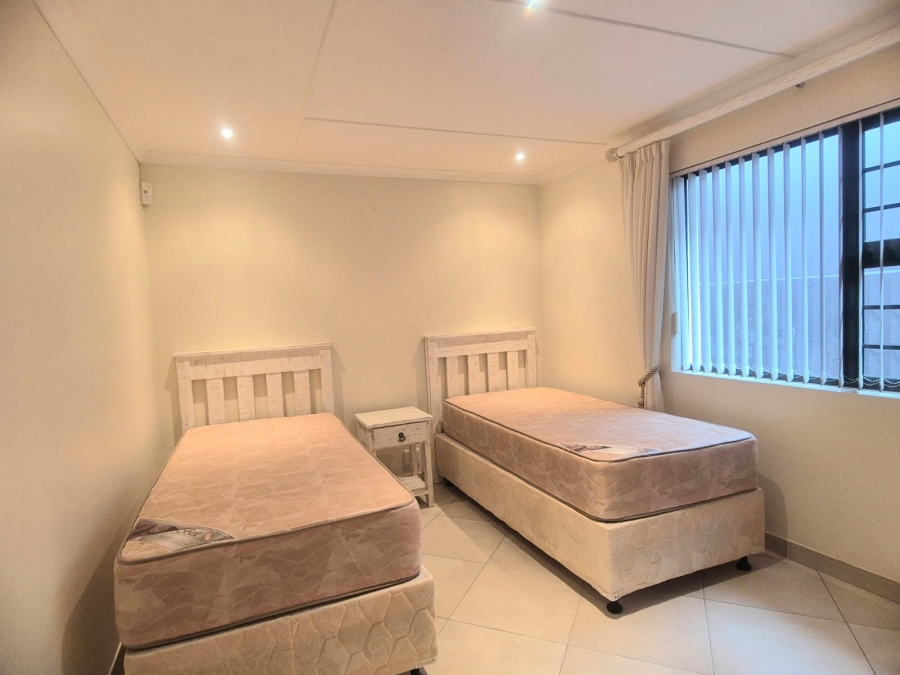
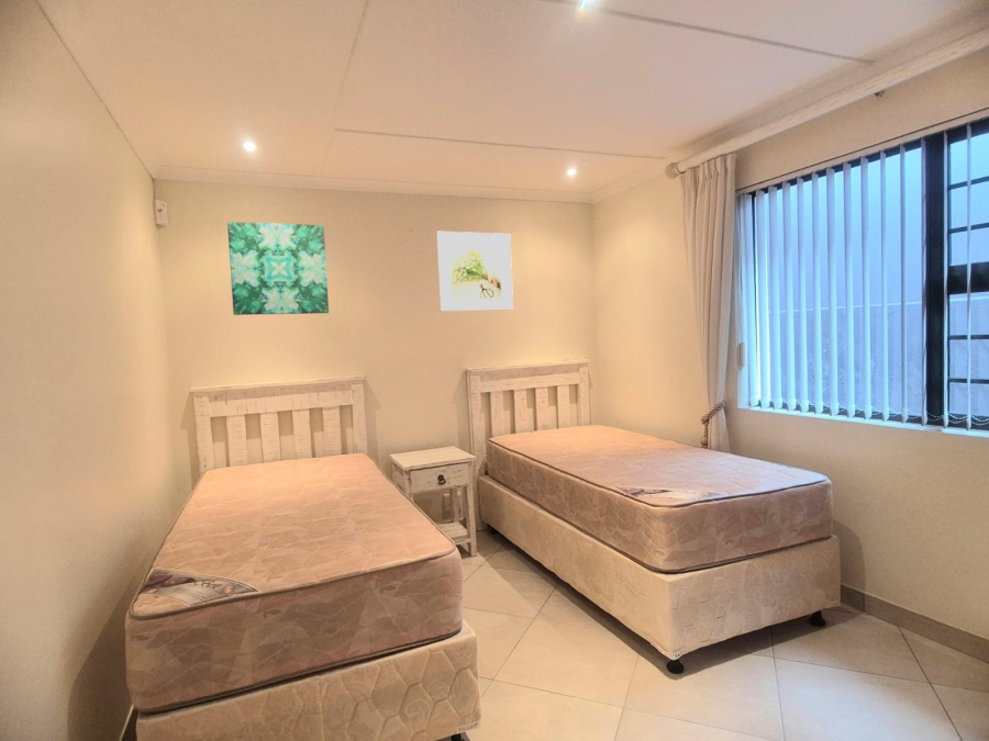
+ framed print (475, 271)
+ wall art (279, 269)
